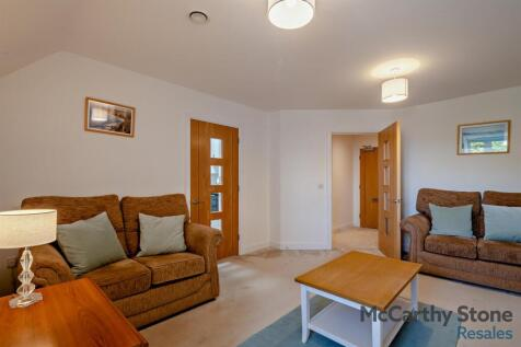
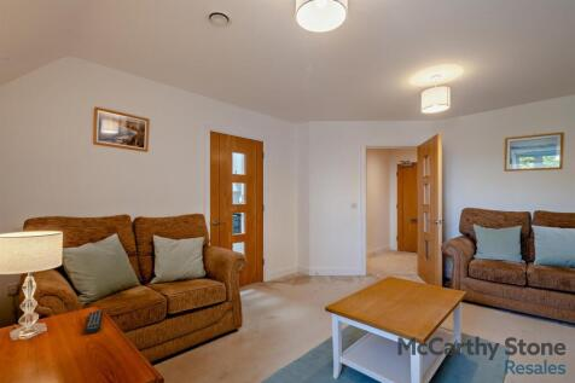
+ remote control (94, 320)
